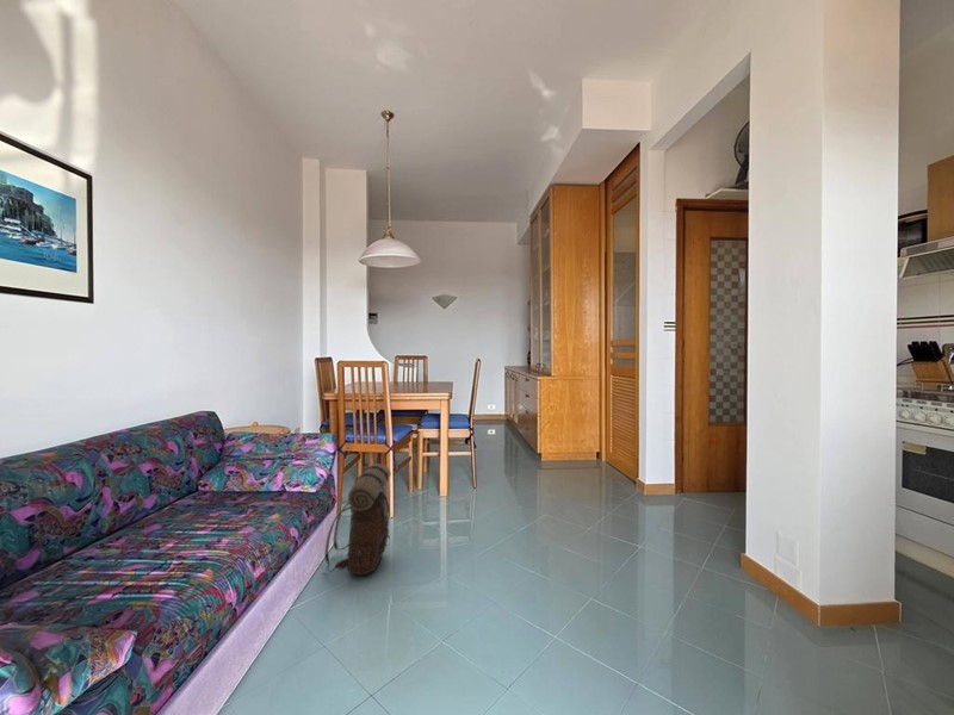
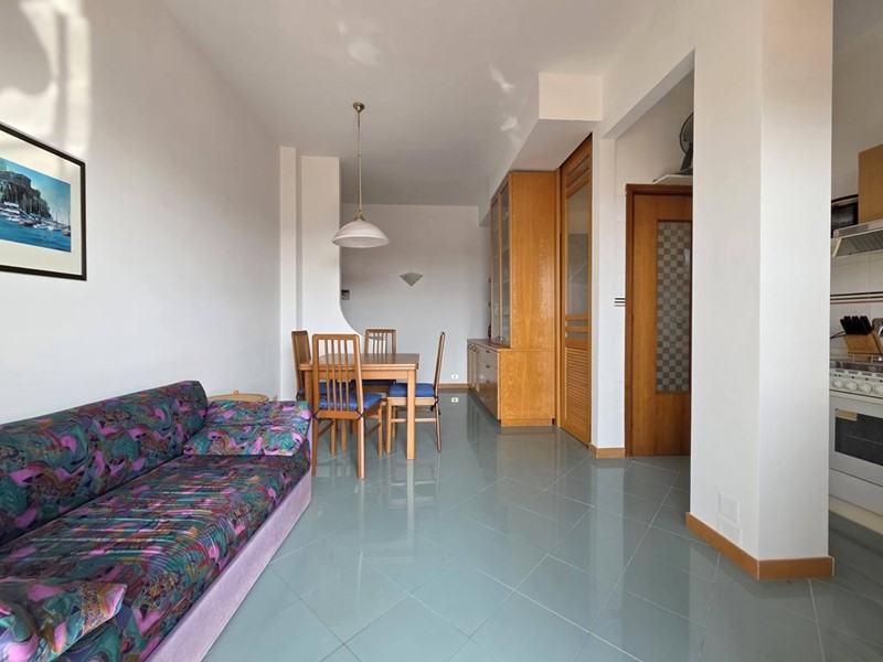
- backpack (357, 517)
